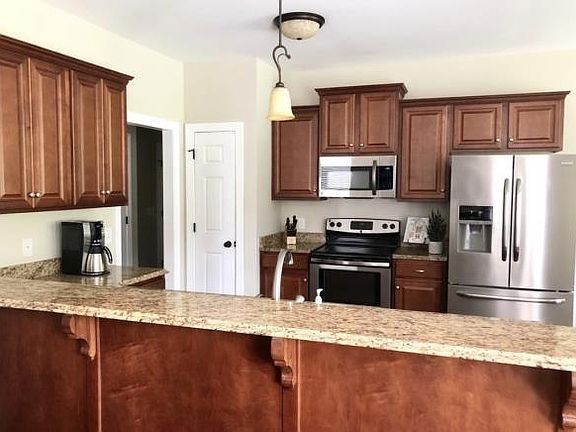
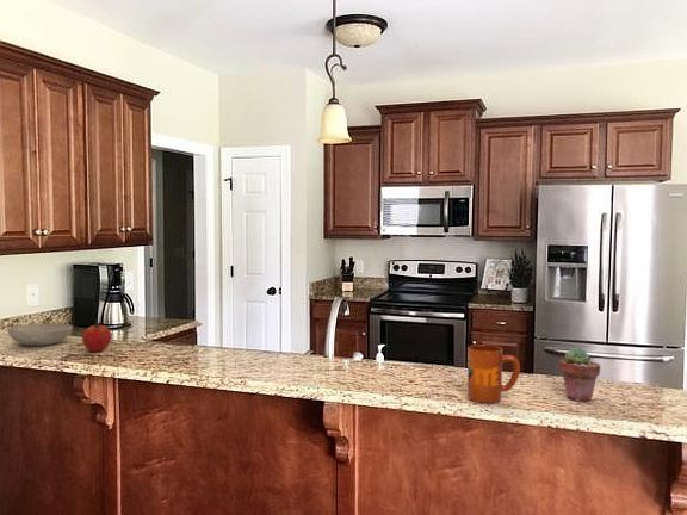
+ apple (97, 335)
+ potted succulent (578, 372)
+ bowl (41, 334)
+ mug (493, 373)
